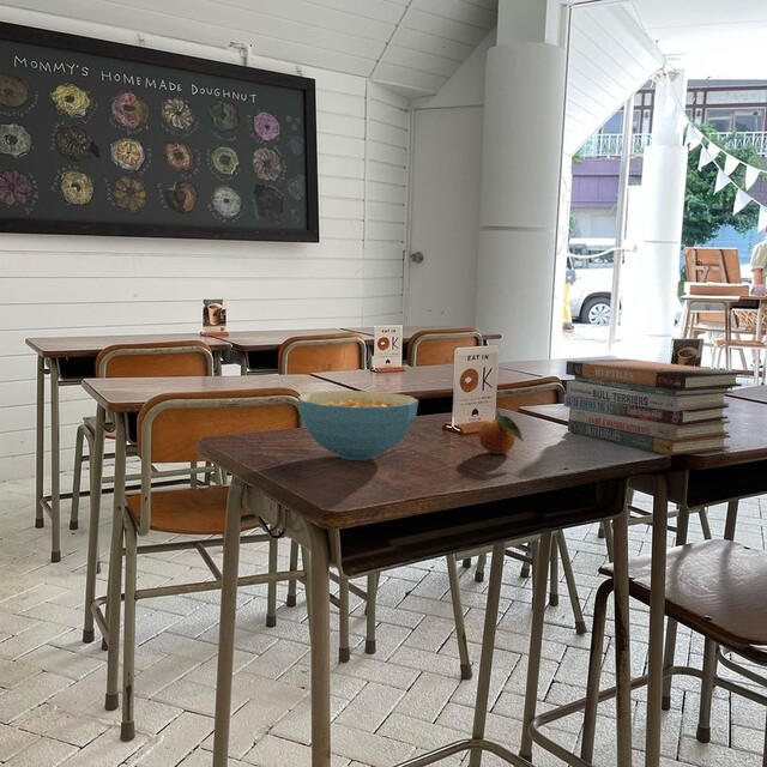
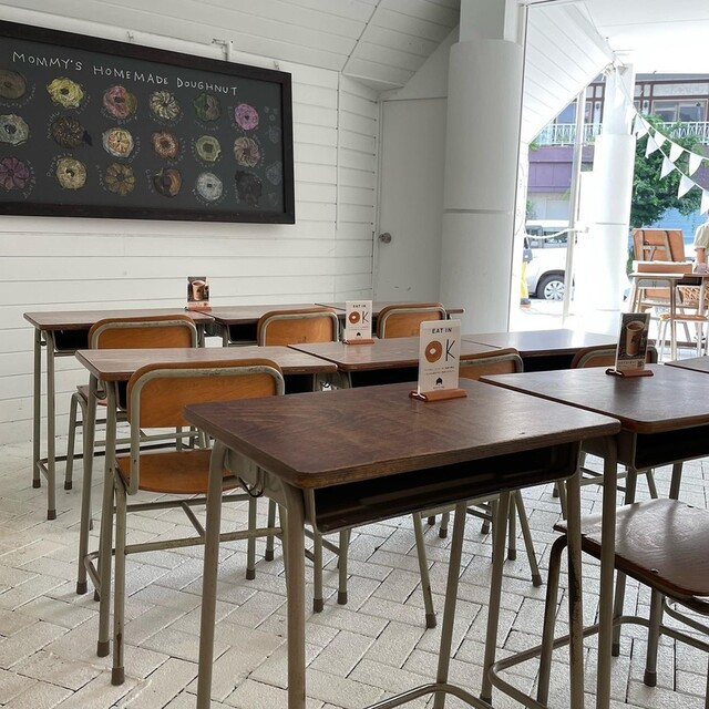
- book stack (646, 403)
- cereal bowl (357, 427)
- fruit (503, 430)
